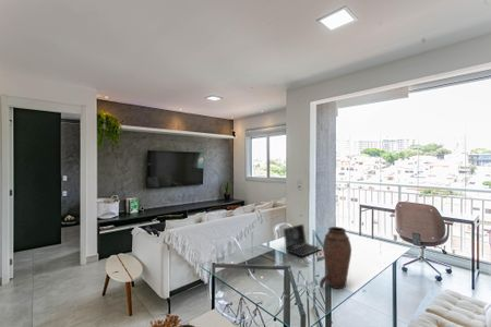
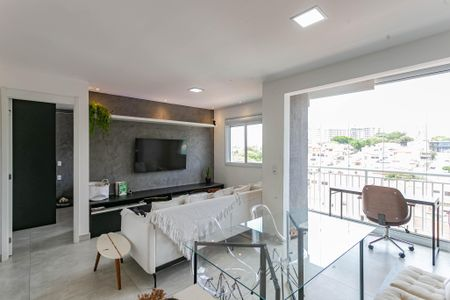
- vase (334, 257)
- laptop (302, 239)
